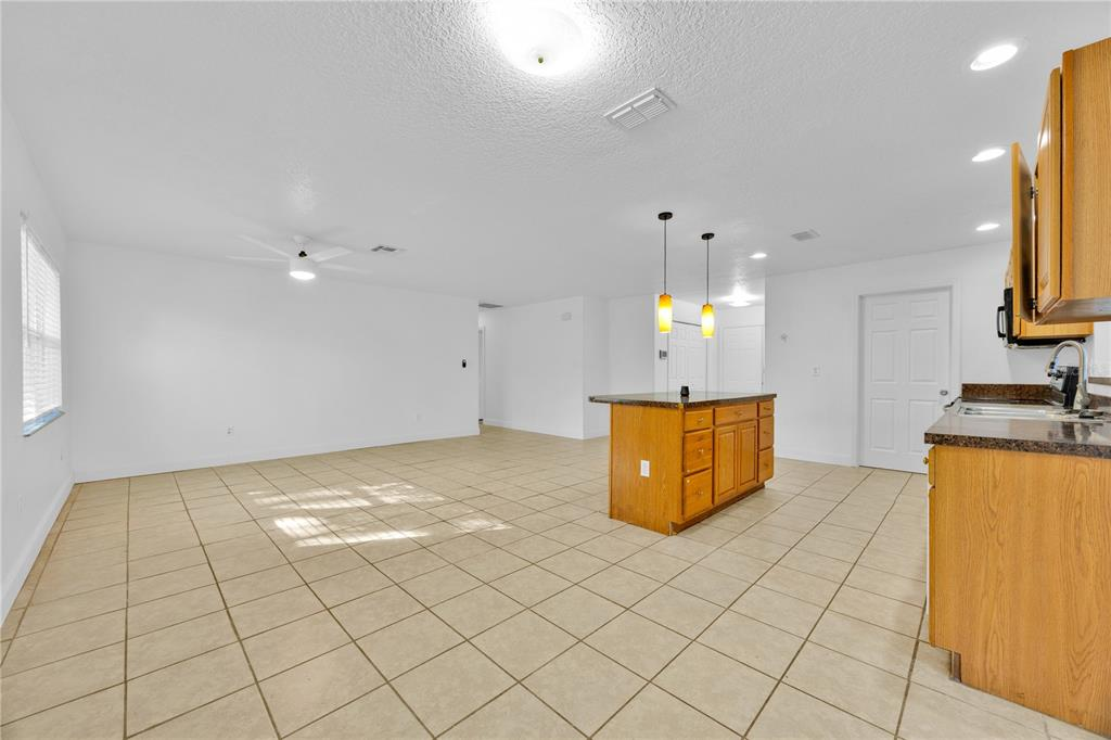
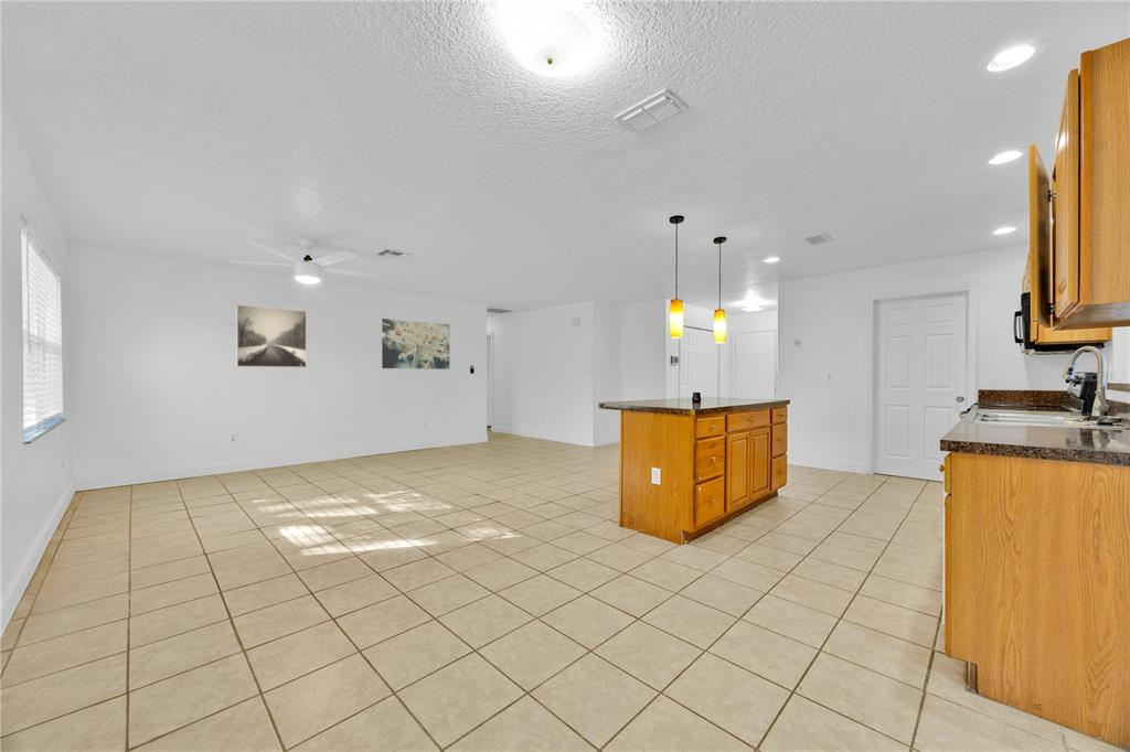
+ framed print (273, 337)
+ wall art (417, 345)
